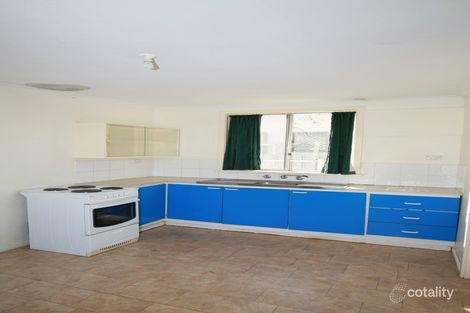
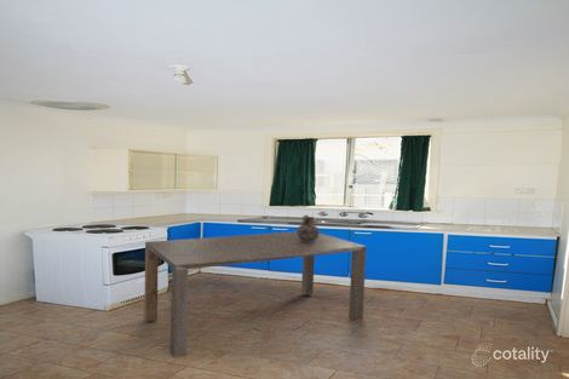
+ dining table (252, 262)
+ ceramic jug (308, 228)
